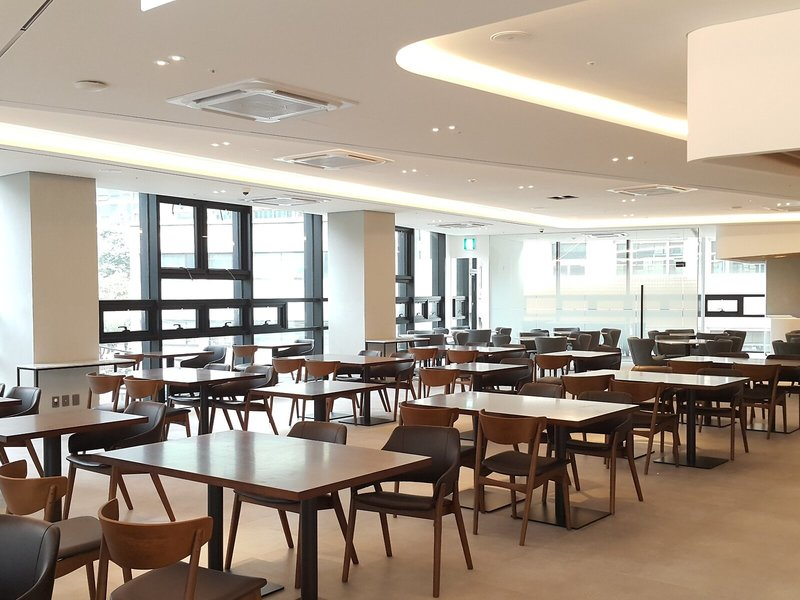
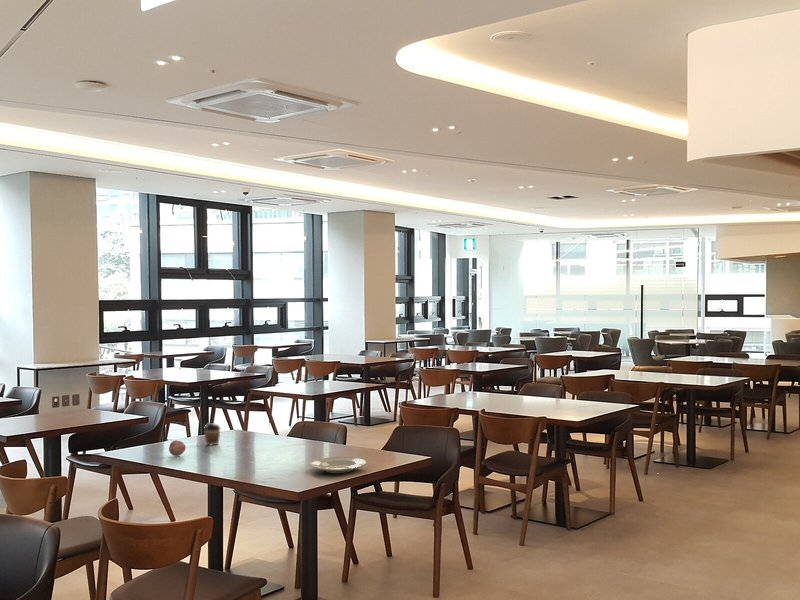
+ apple (177, 448)
+ coffee cup (212, 433)
+ plate (338, 466)
